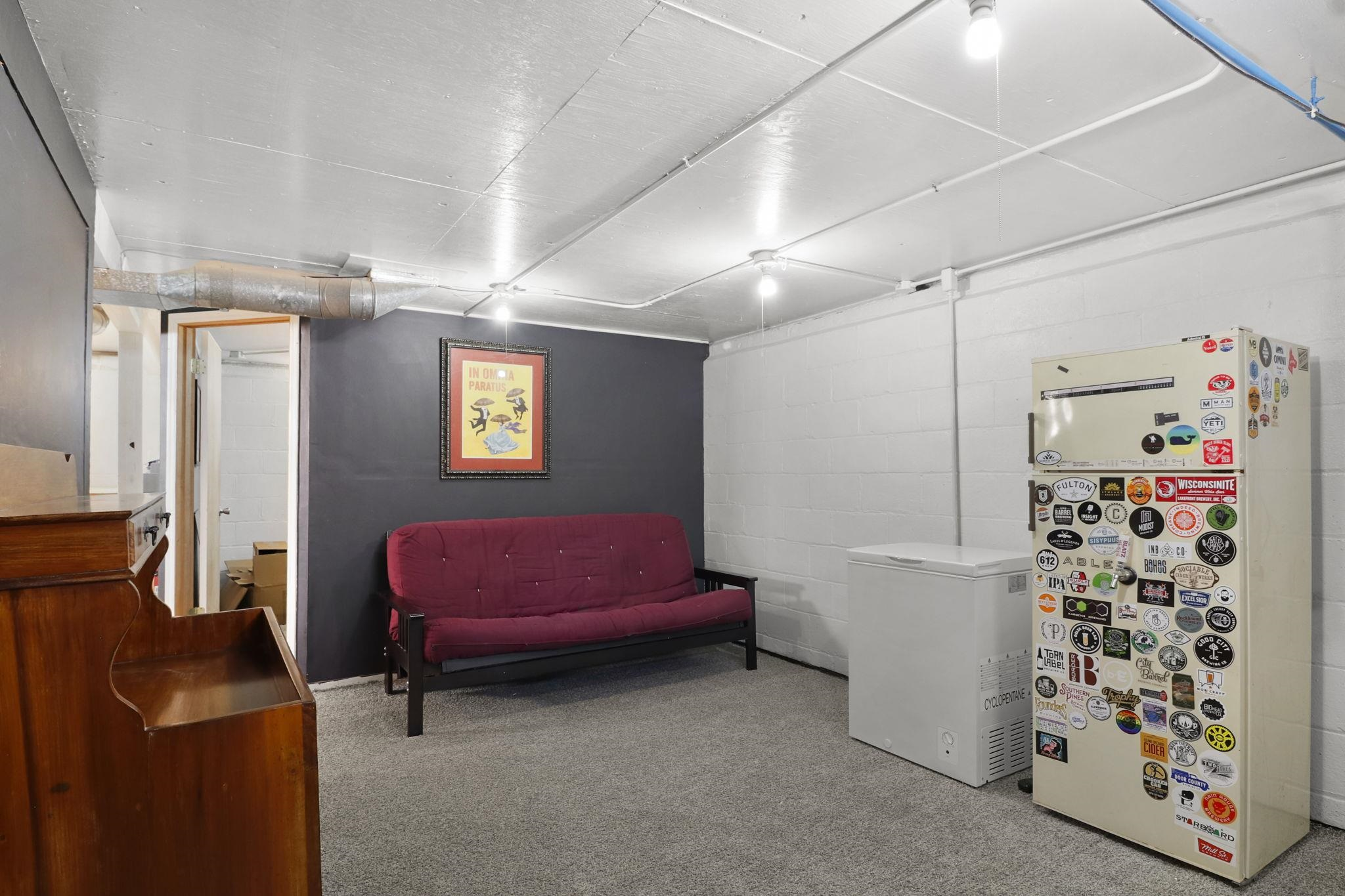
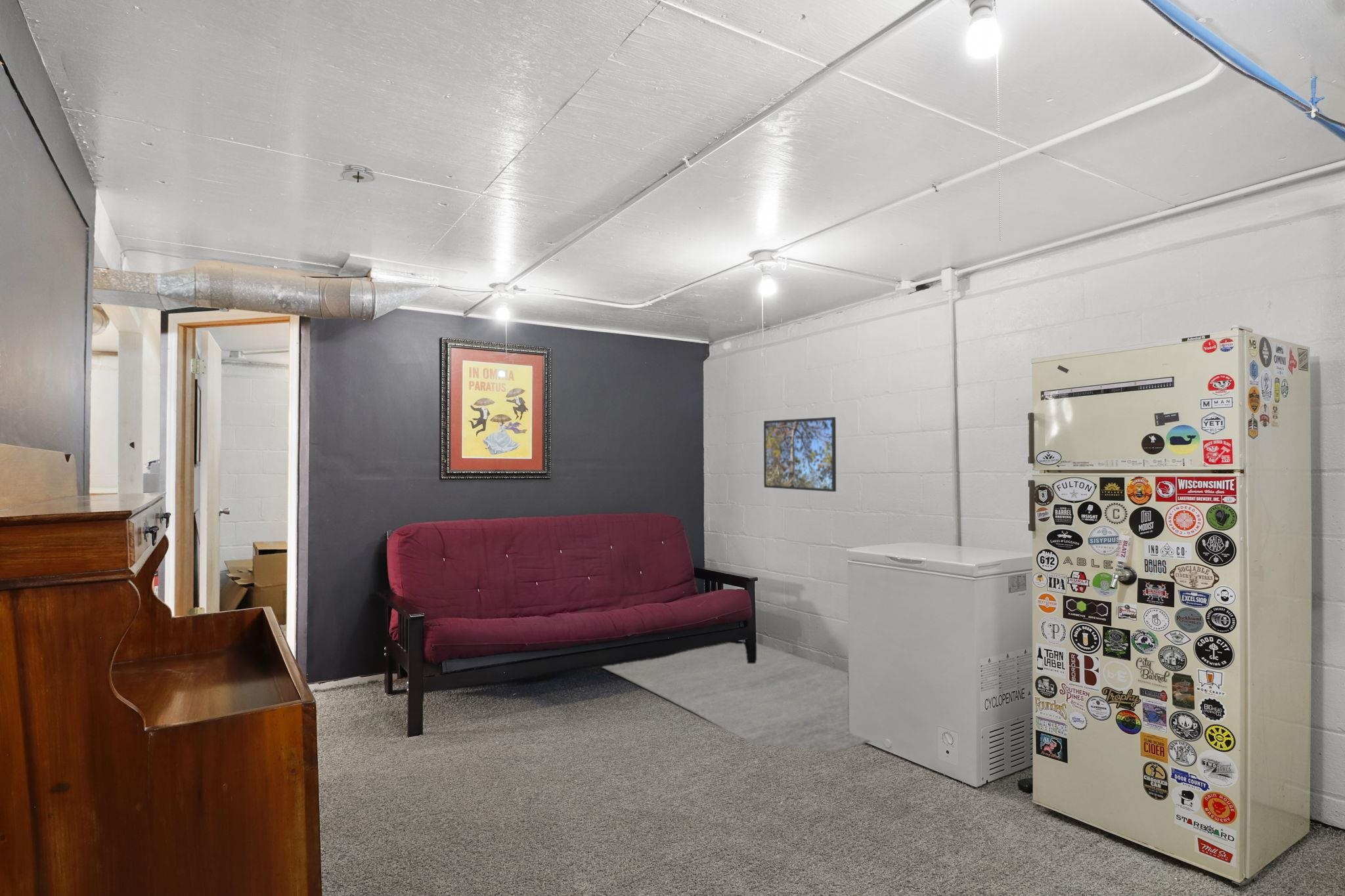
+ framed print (797, 454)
+ smoke detector (357, 173)
+ rug (763, 687)
